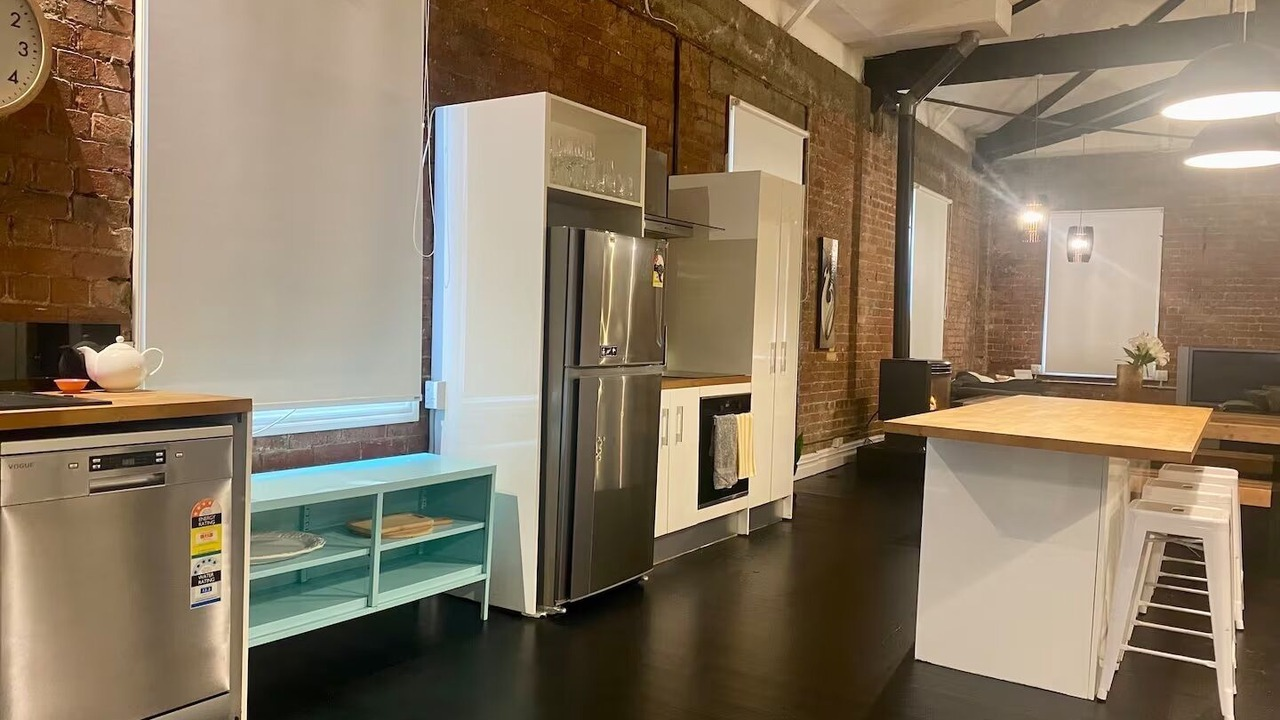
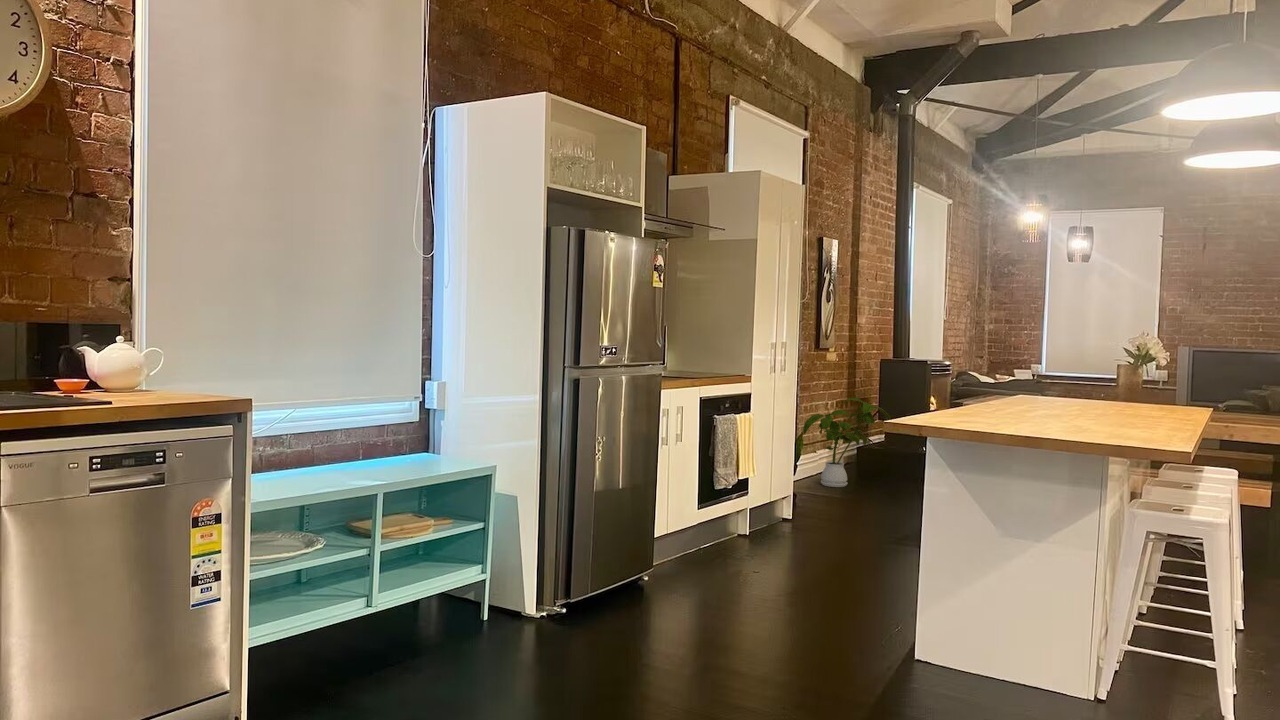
+ house plant (850, 441)
